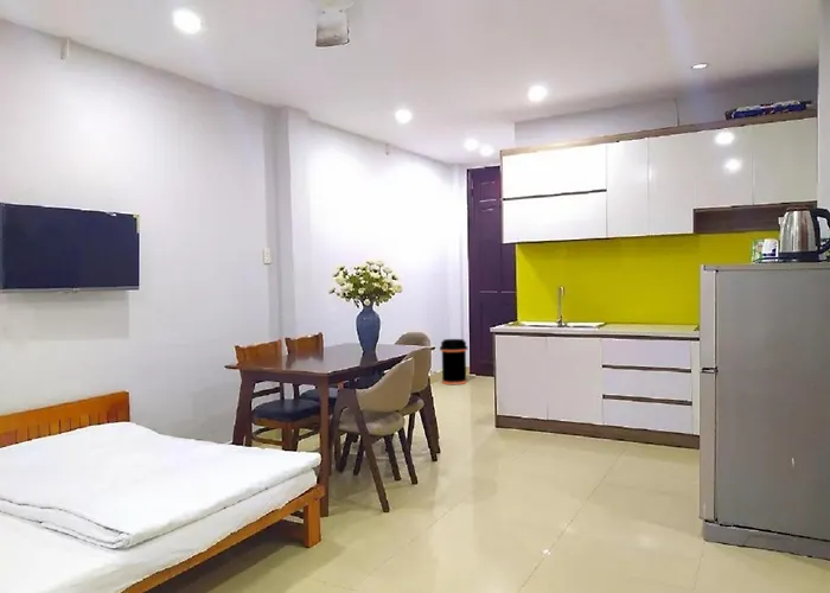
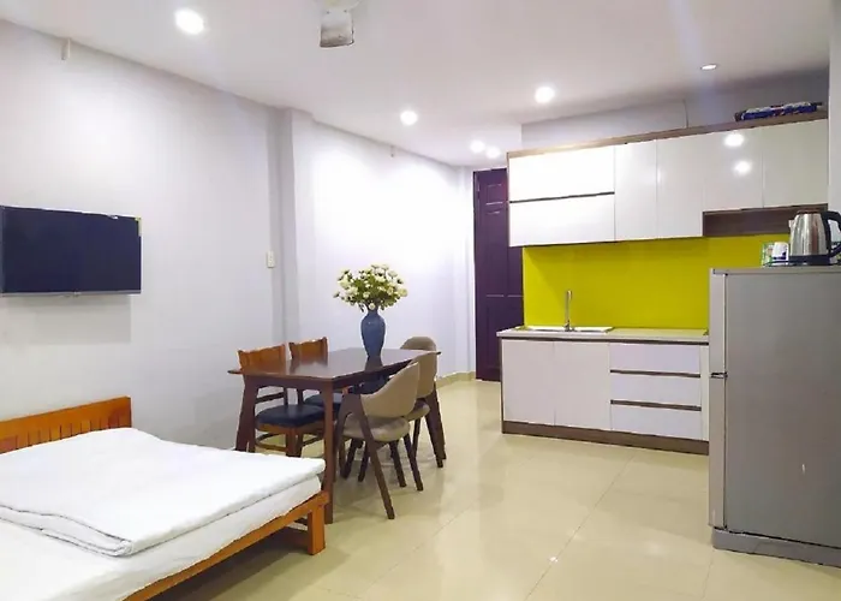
- trash can (453, 361)
